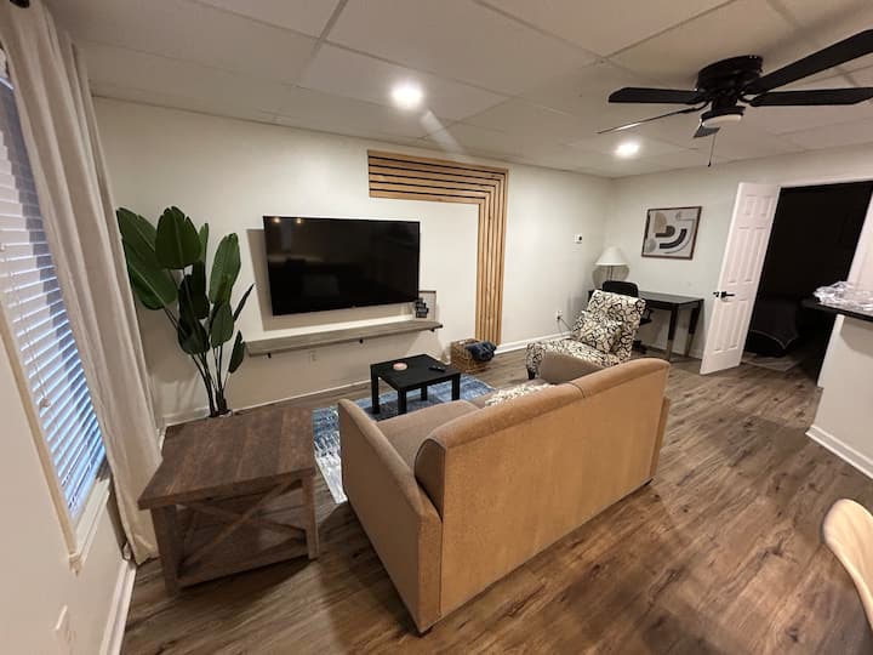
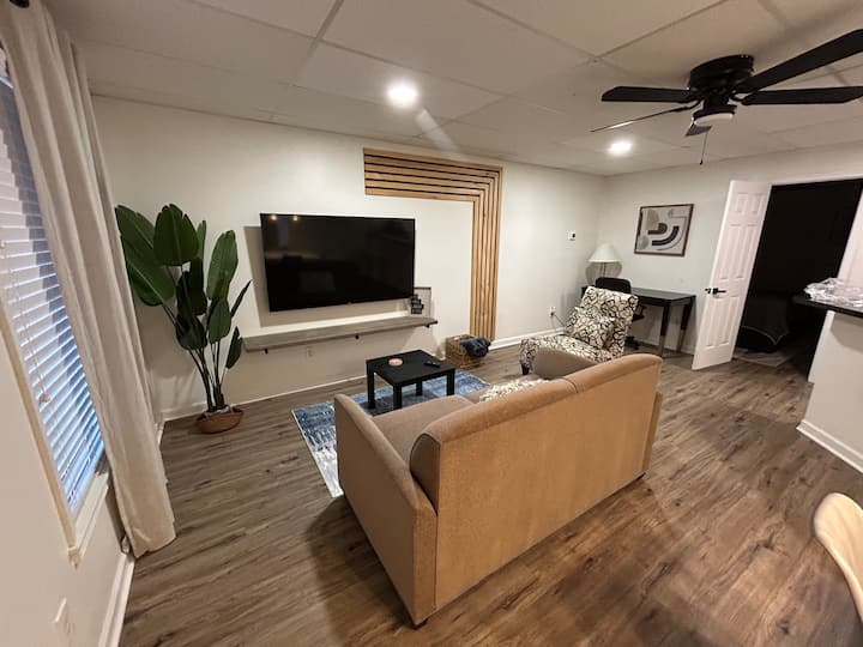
- side table (250, 485)
